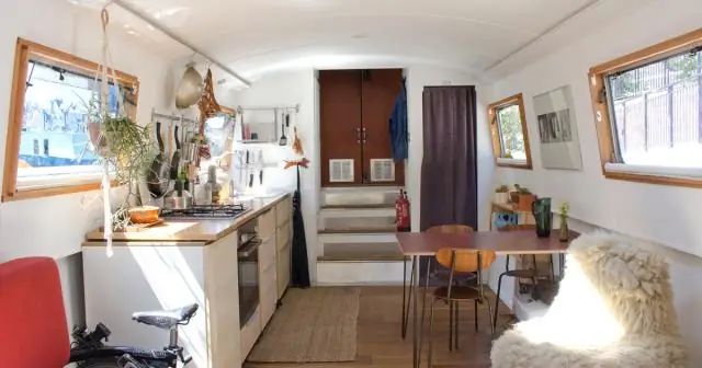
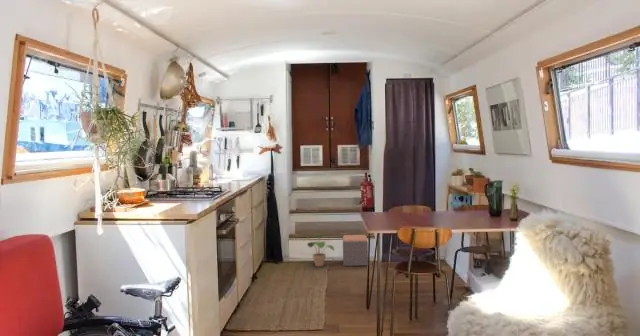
+ potted plant (318, 250)
+ footstool (355, 249)
